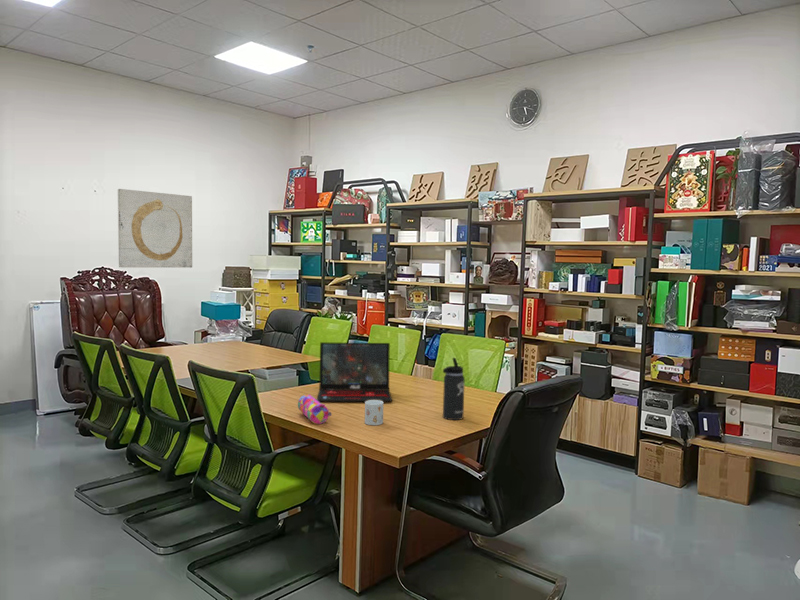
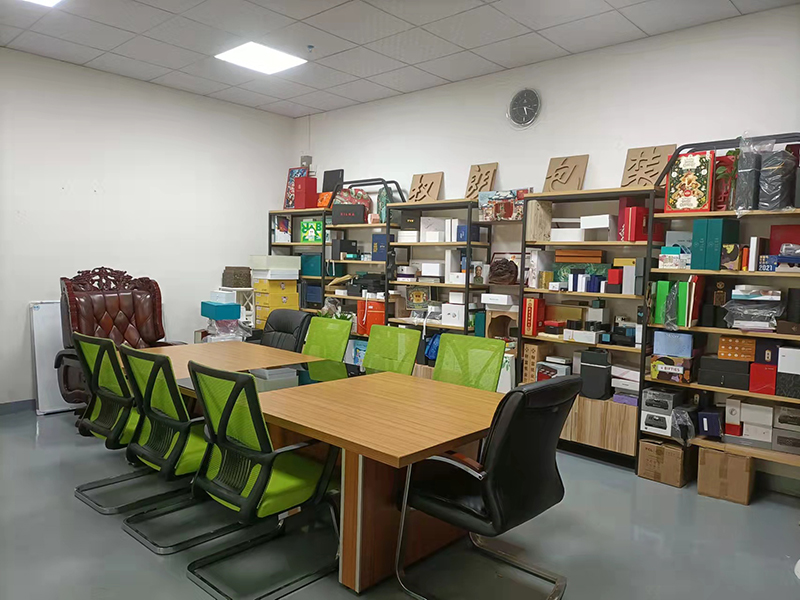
- wall art (156, 230)
- mug (373, 411)
- laptop (354, 371)
- thermos bottle (452, 387)
- pencil case (313, 408)
